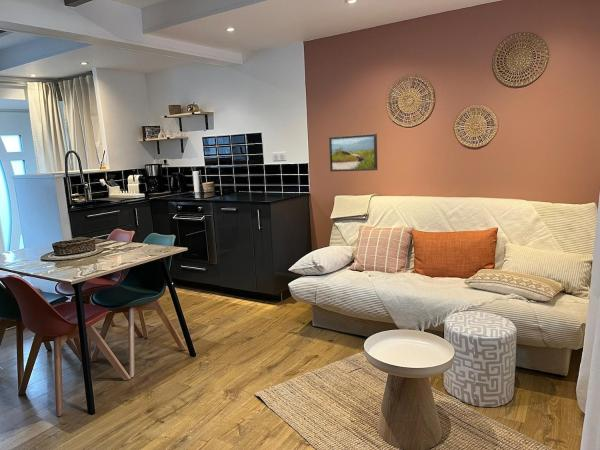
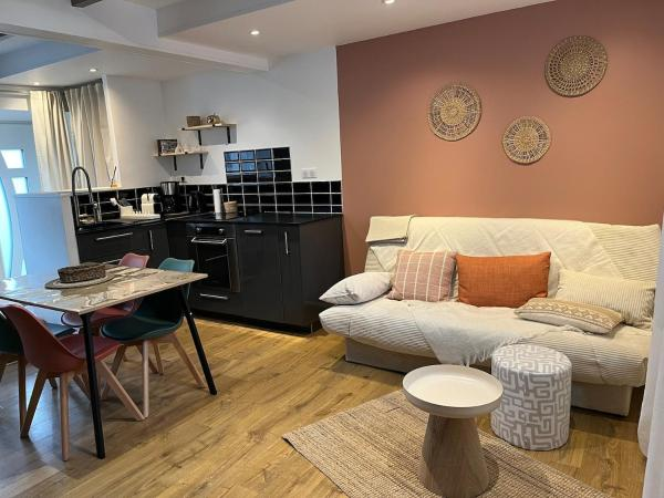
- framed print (352, 153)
